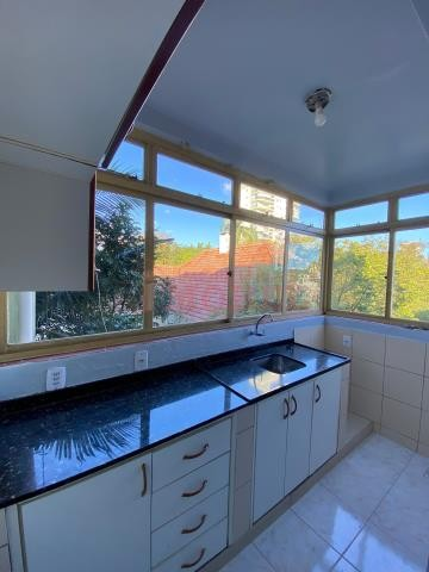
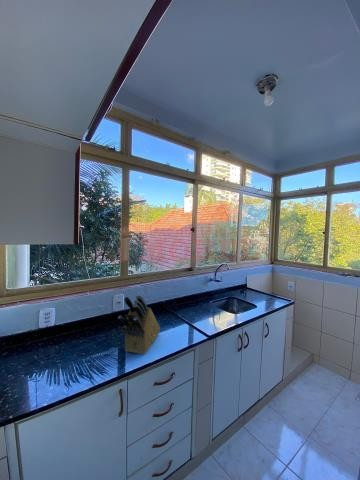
+ knife block (141, 317)
